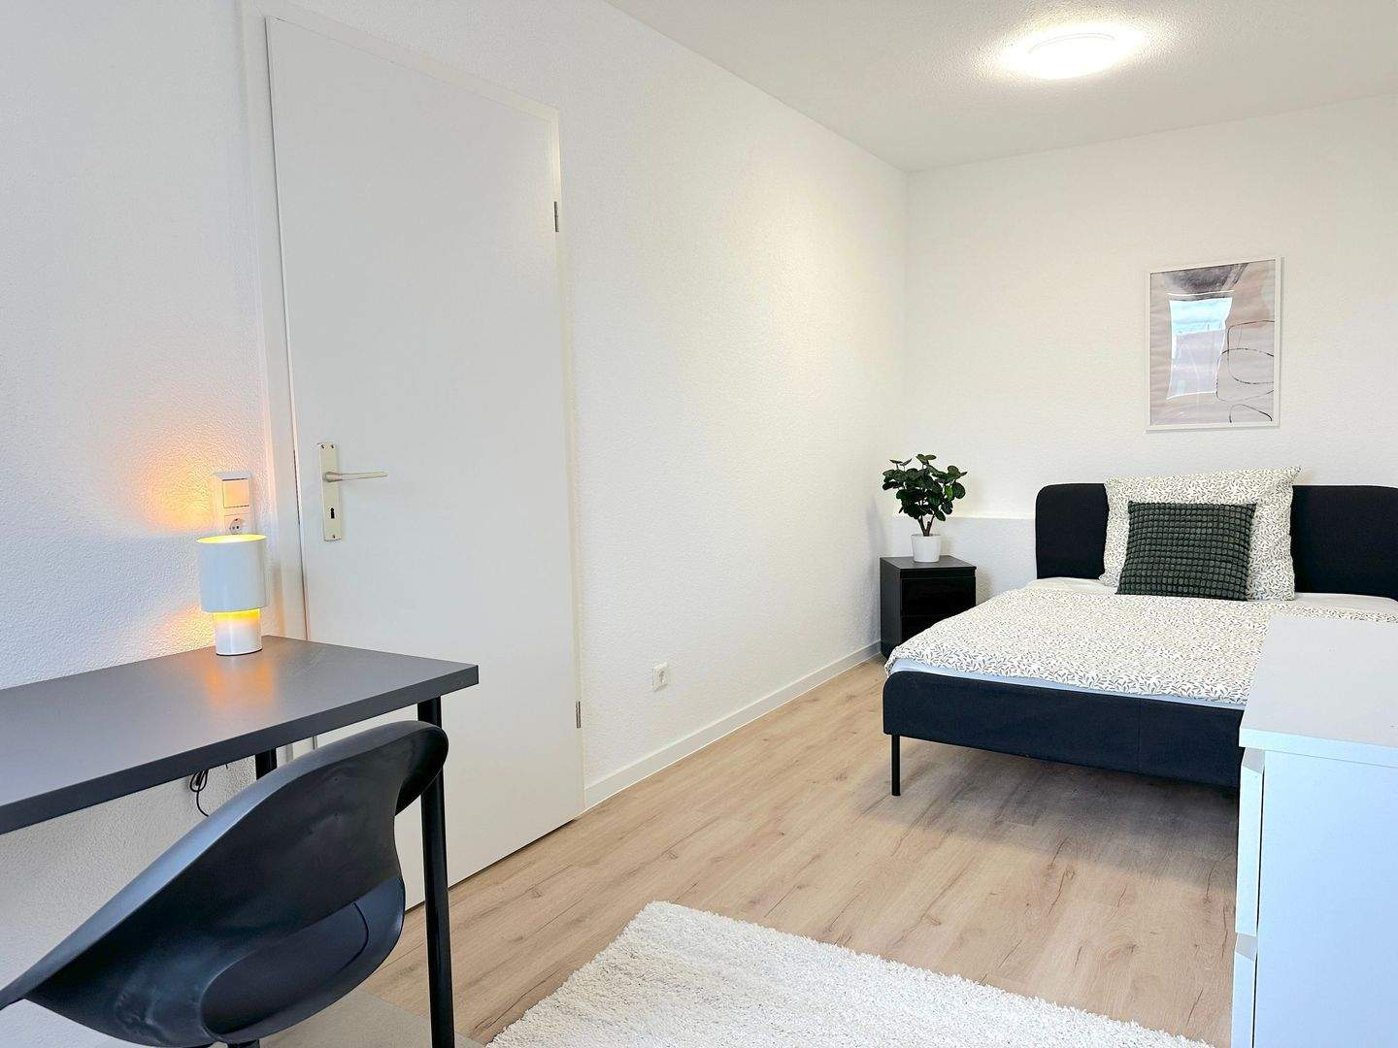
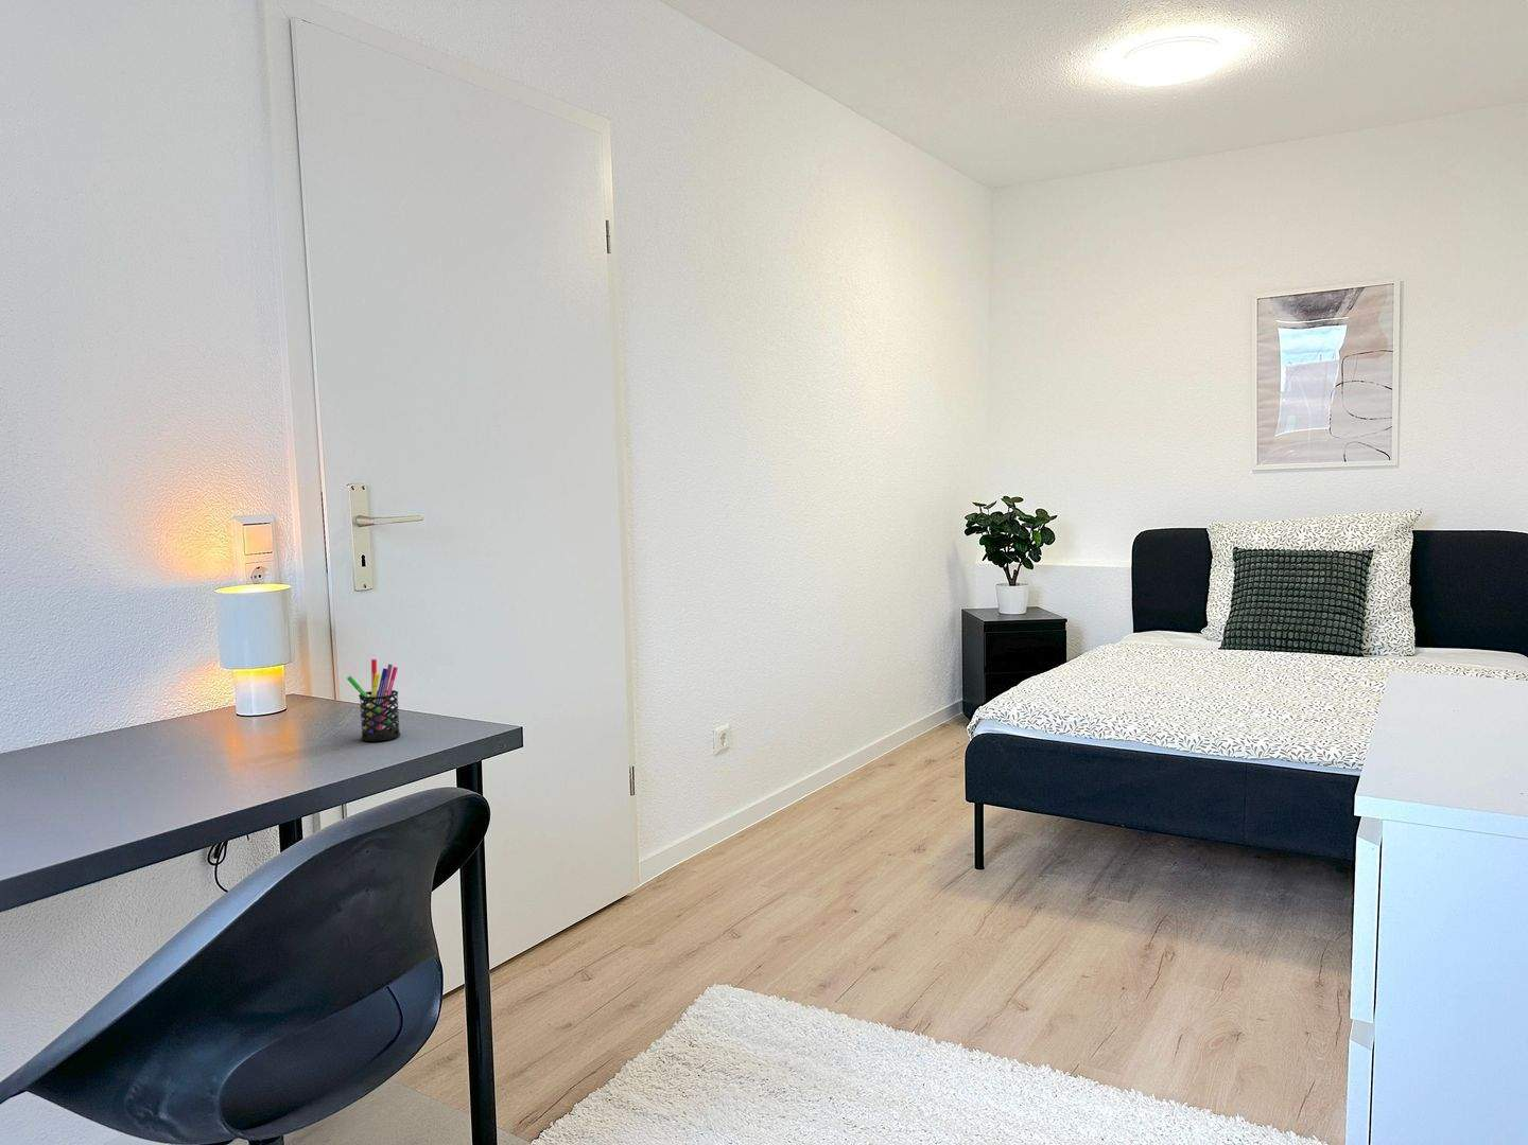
+ pen holder (373, 699)
